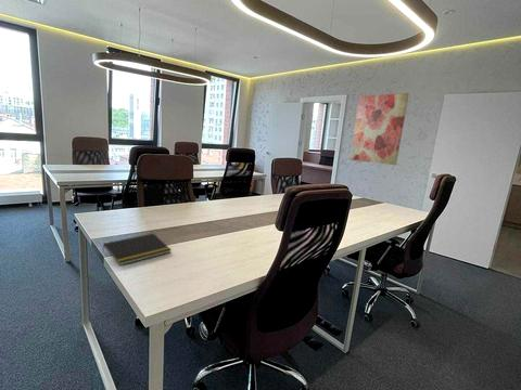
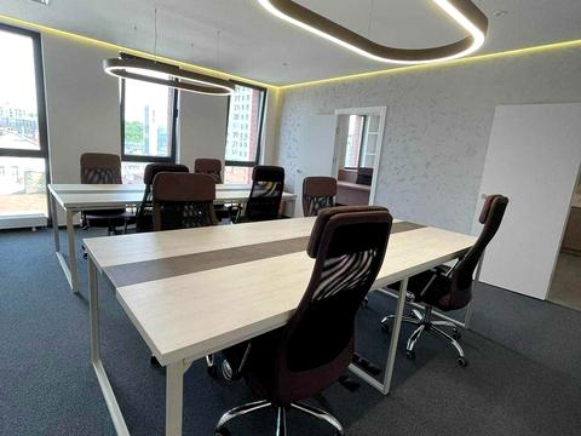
- wall art (377, 129)
- notepad (138, 247)
